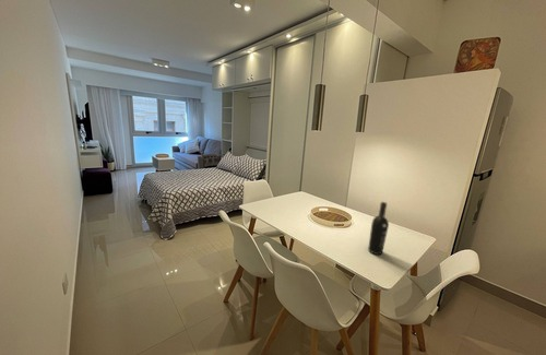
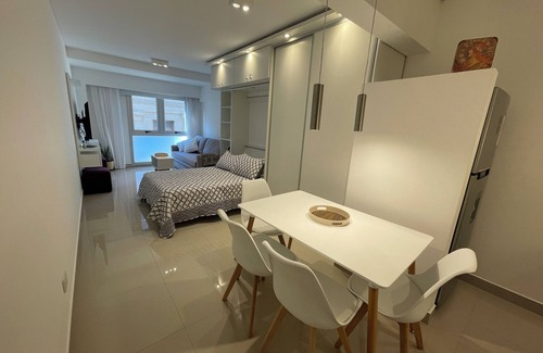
- wine bottle (379, 227)
